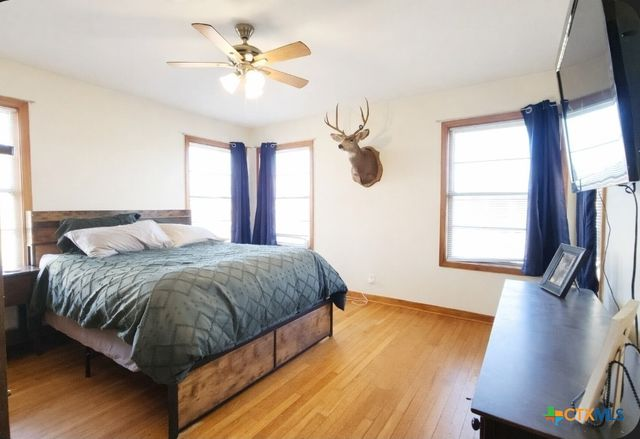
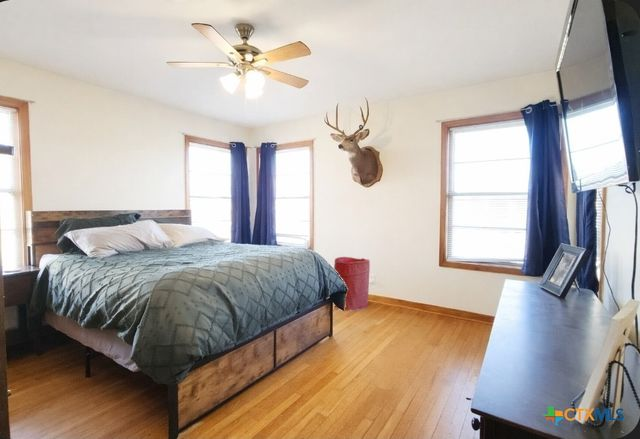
+ laundry hamper (351, 281)
